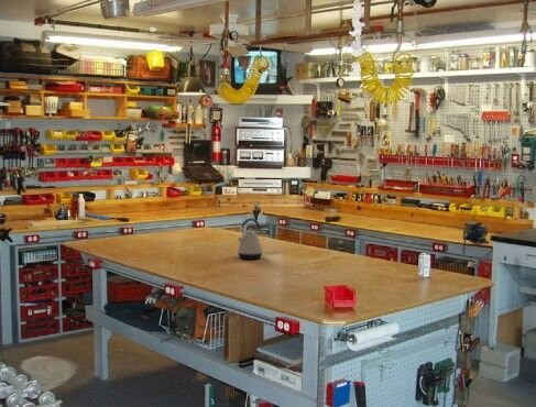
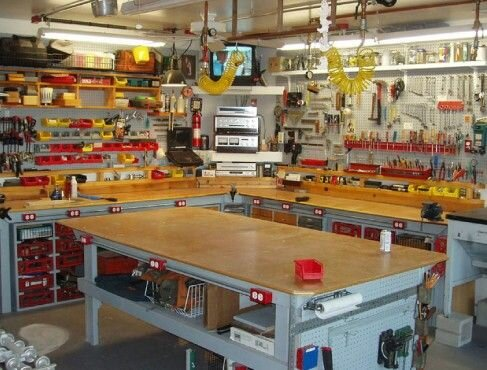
- kettle (249, 238)
